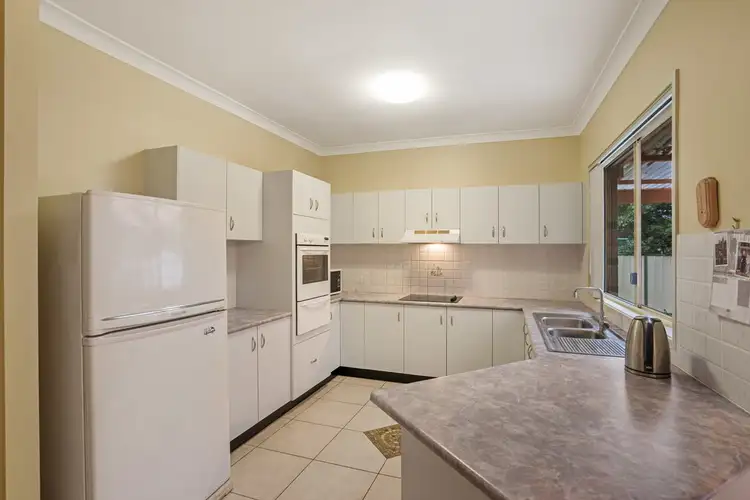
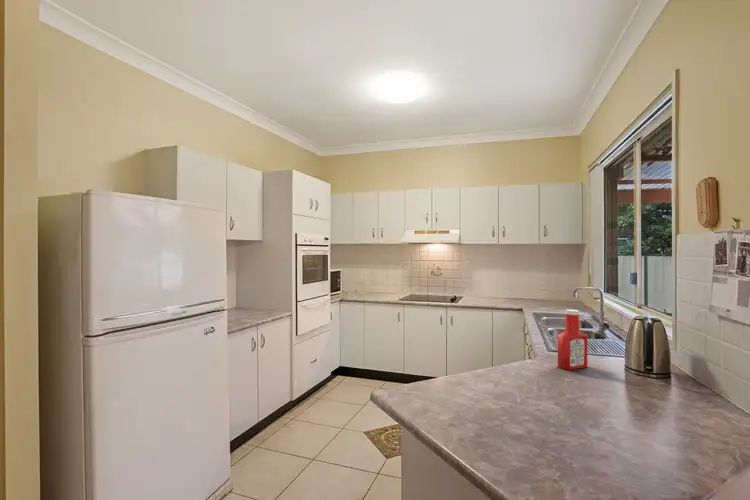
+ soap bottle (572, 338)
